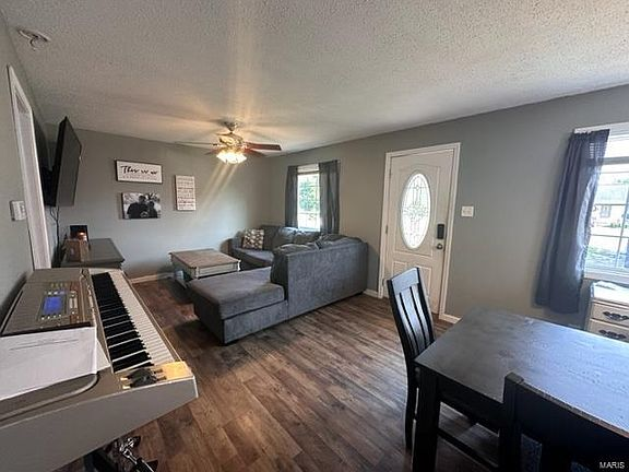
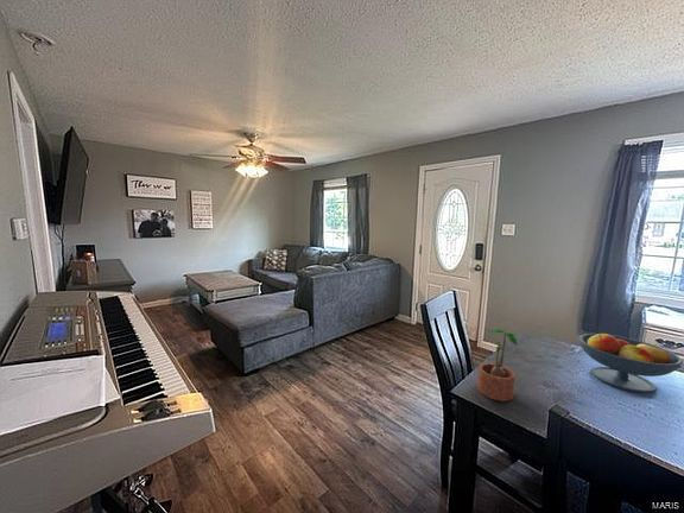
+ fruit bowl (625, 357)
+ potted plant (500, 361)
